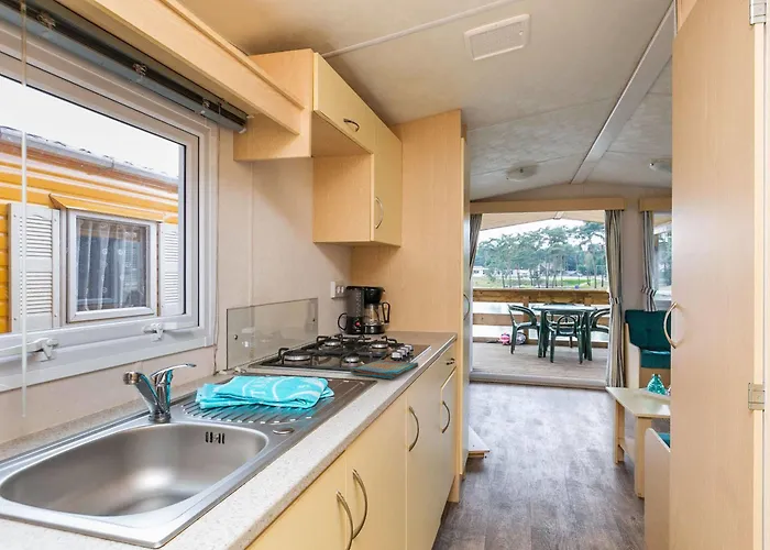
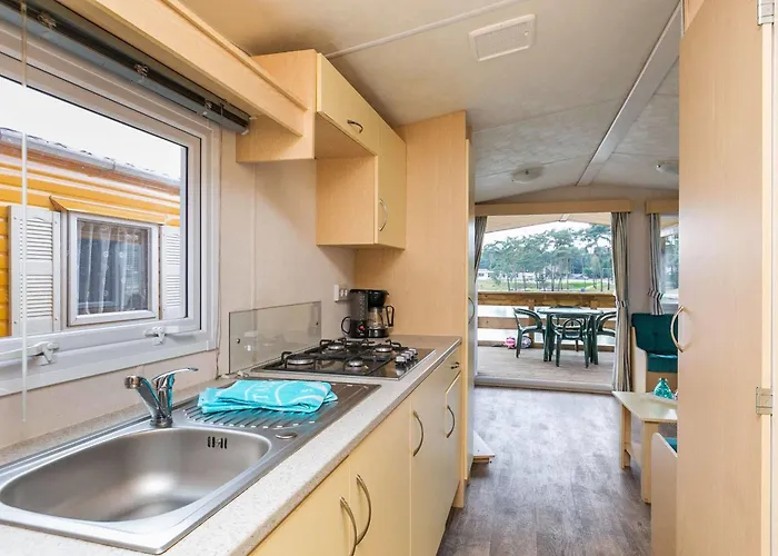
- dish towel (385, 366)
